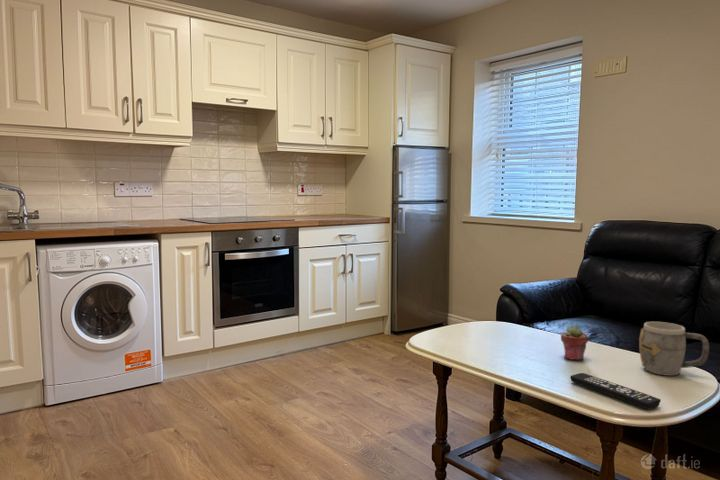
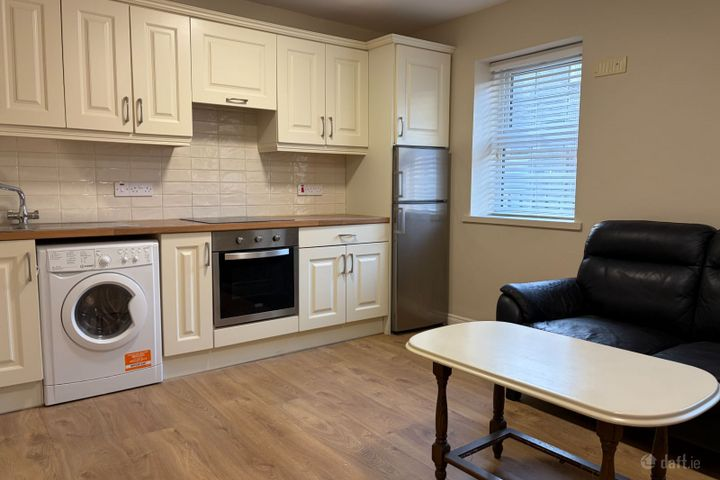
- potted succulent (574, 341)
- remote control (612, 390)
- mug (672, 349)
